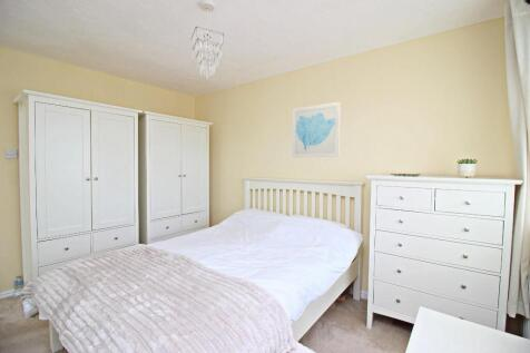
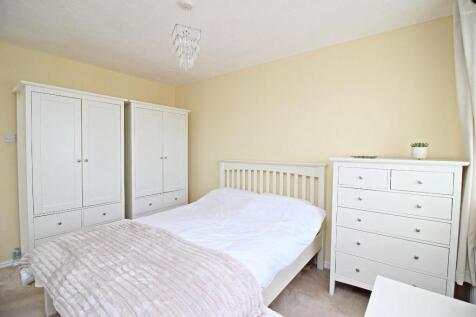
- wall art (314, 131)
